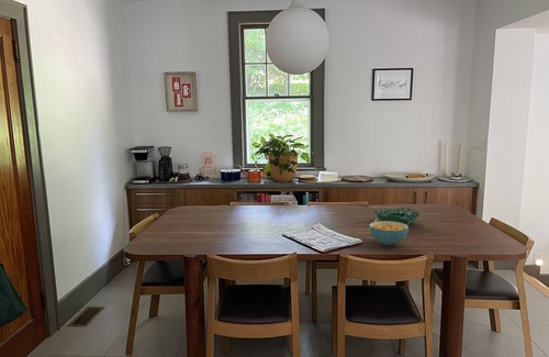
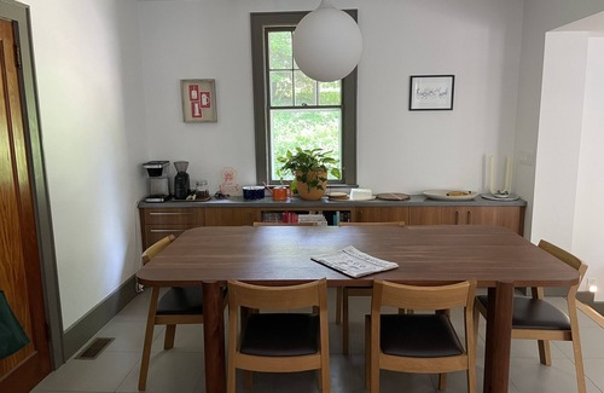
- cereal bowl (388, 234)
- decorative bowl (395, 216)
